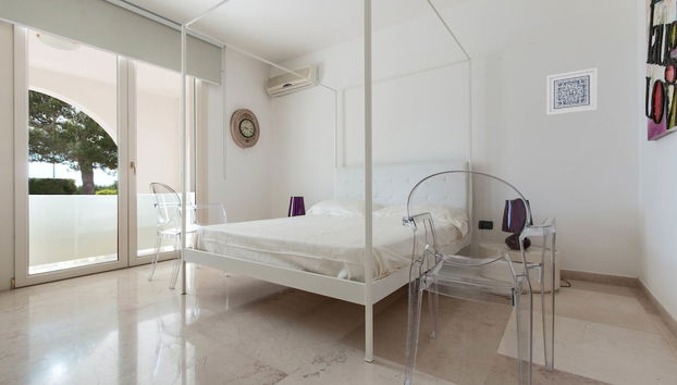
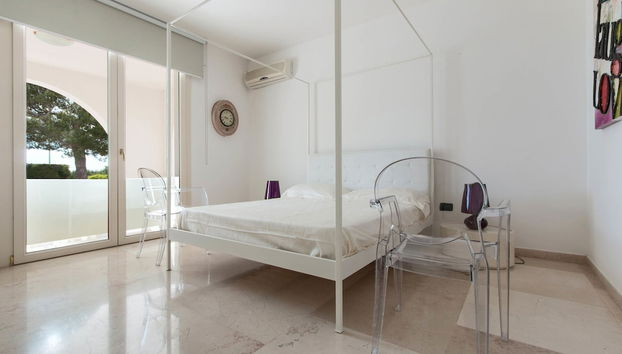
- wall art (570, 92)
